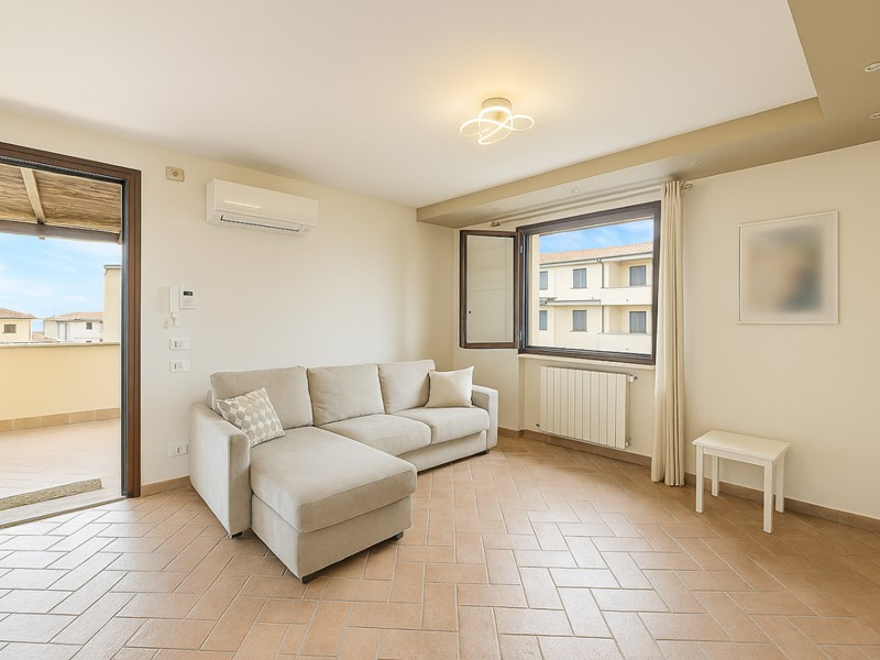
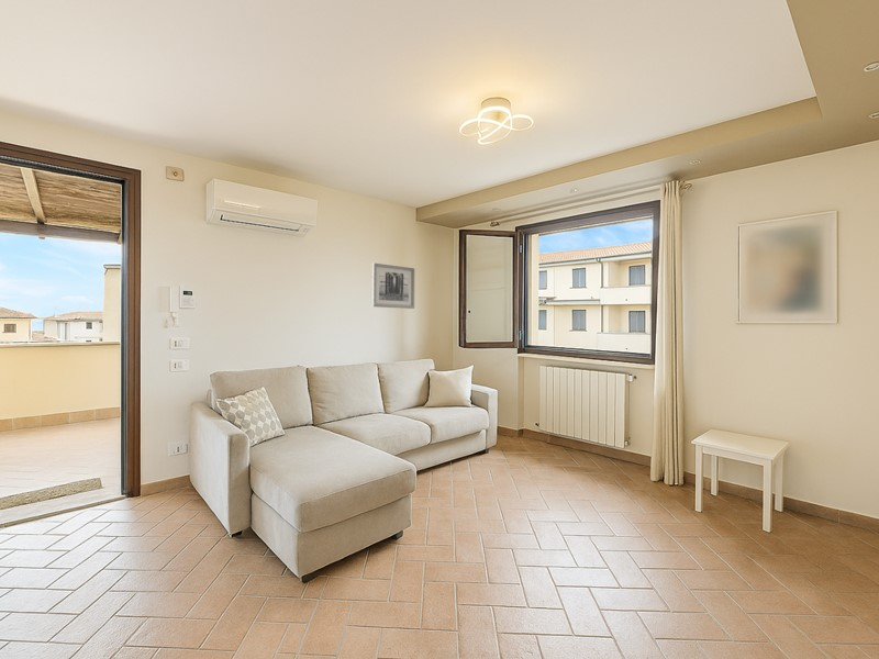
+ wall art (393, 287)
